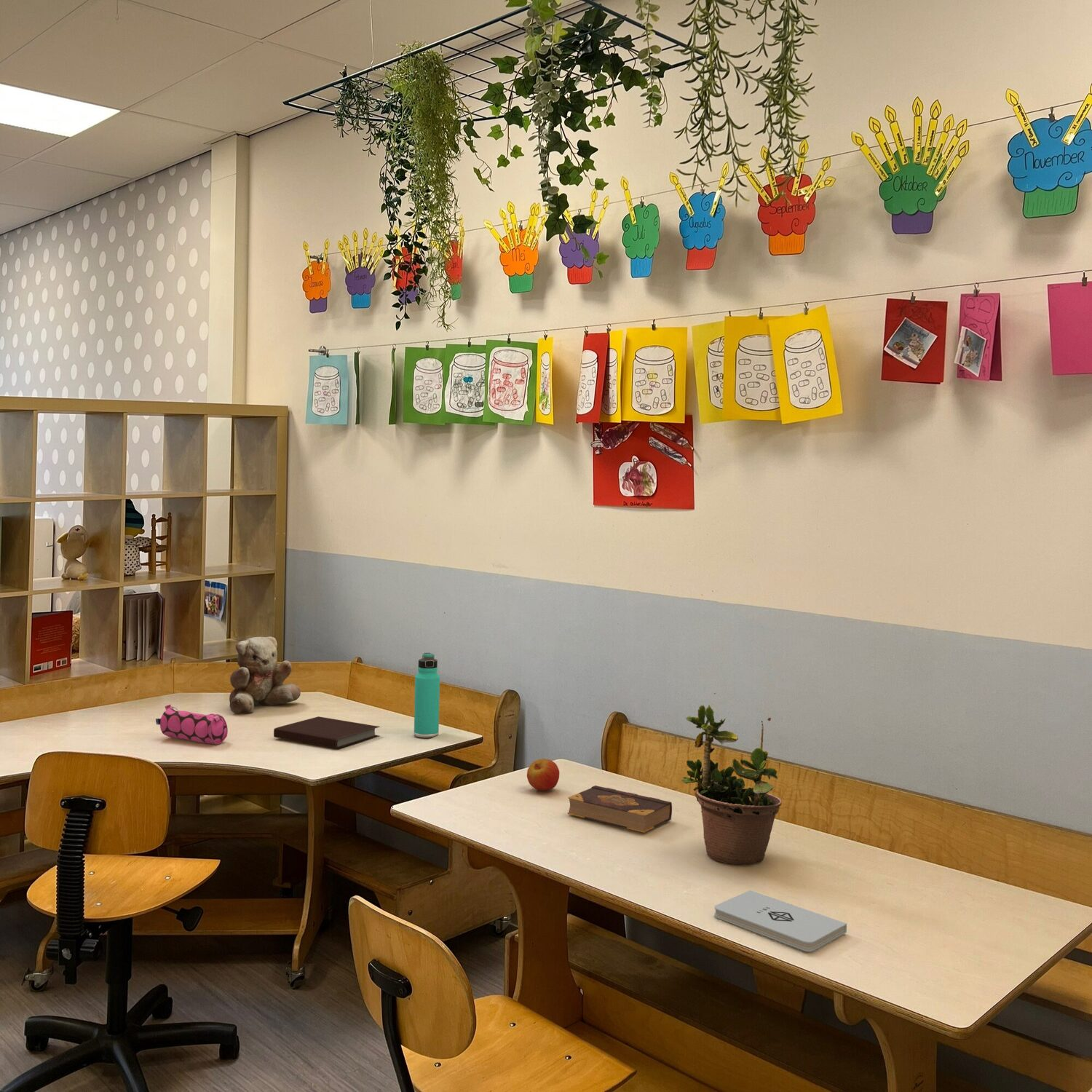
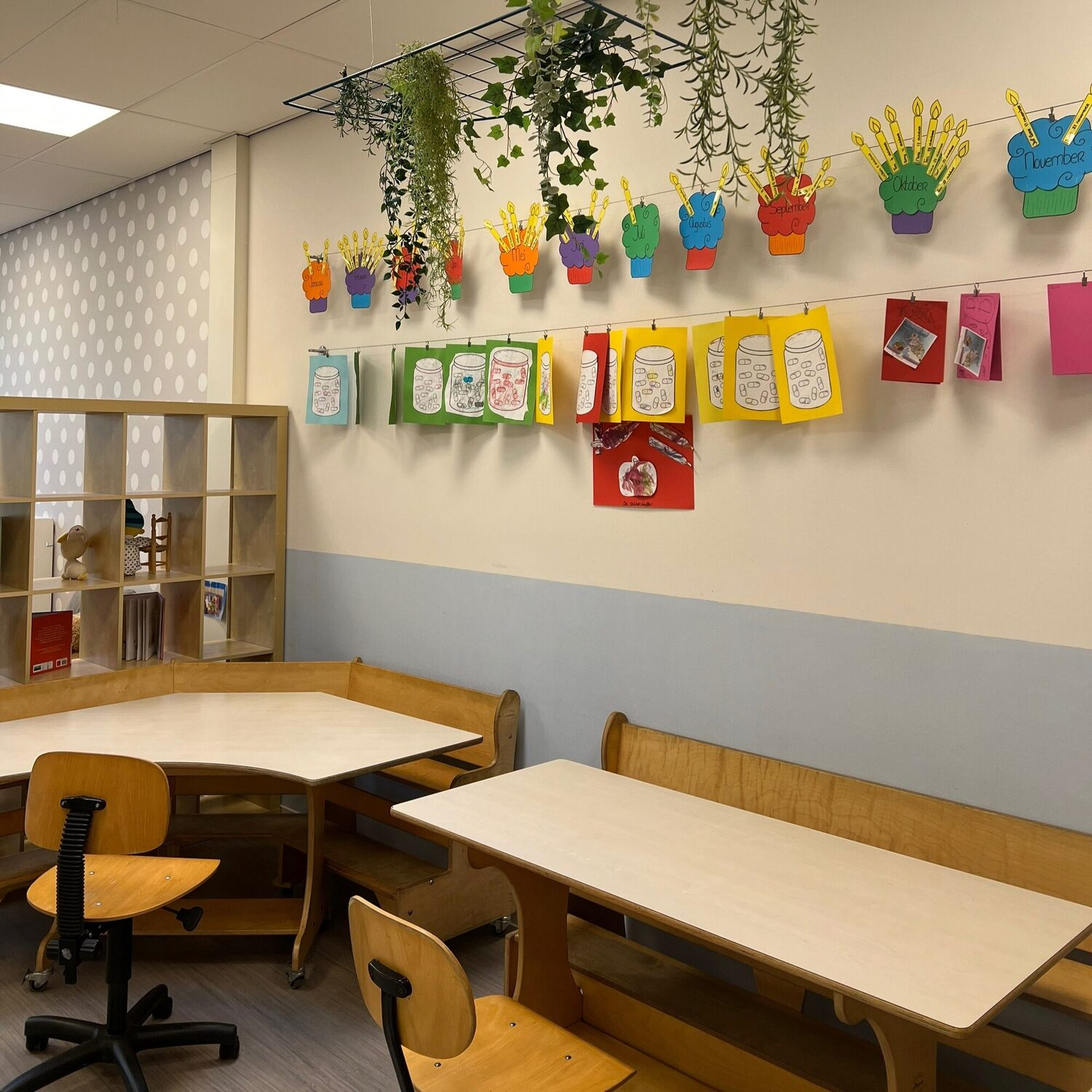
- notebook (327, 732)
- potted plant (737, 775)
- book (613, 806)
- apple (543, 775)
- notepad (778, 919)
- pencil case (193, 724)
- teddy bear (263, 673)
- thermos bottle (427, 694)
